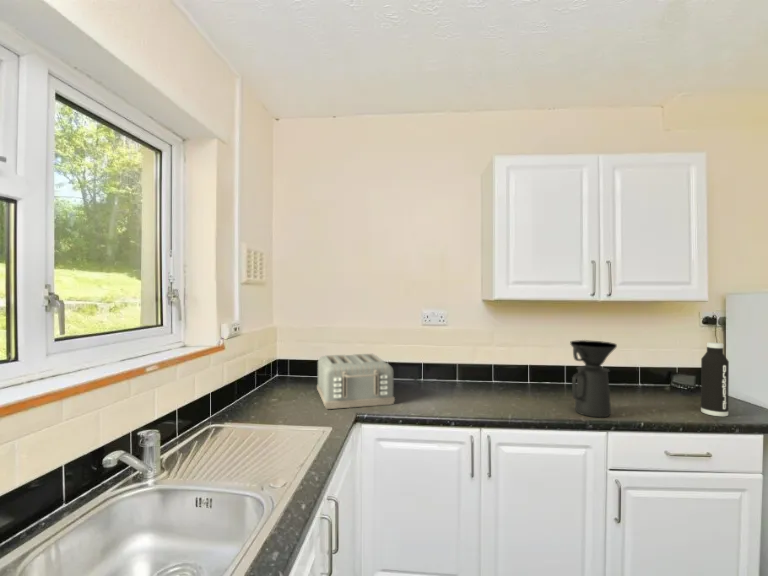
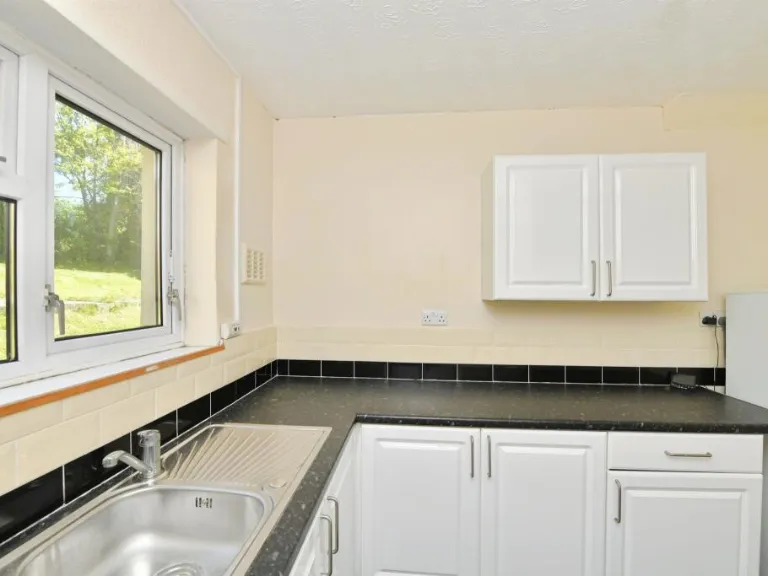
- water bottle (714, 378)
- coffee maker (592, 378)
- toaster (354, 378)
